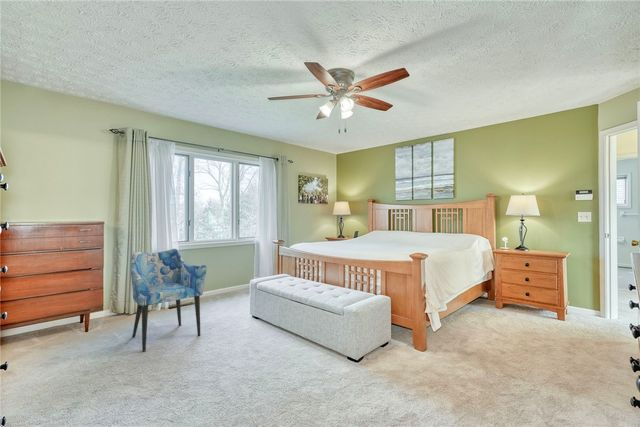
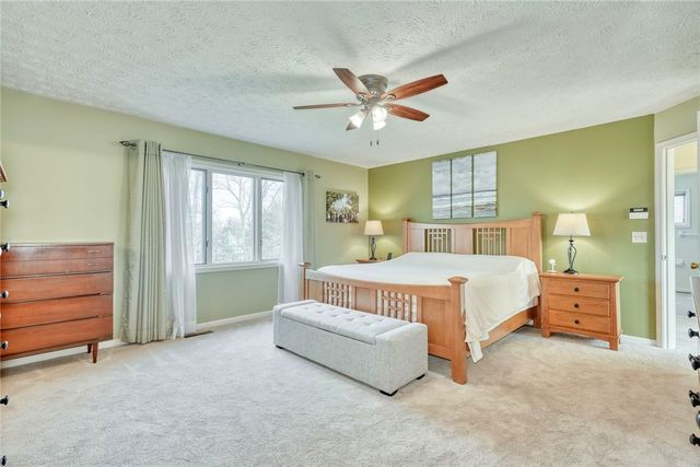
- armchair (163, 293)
